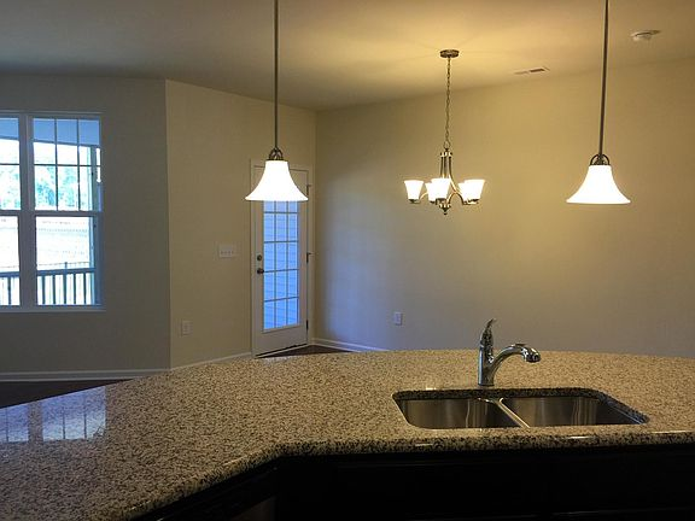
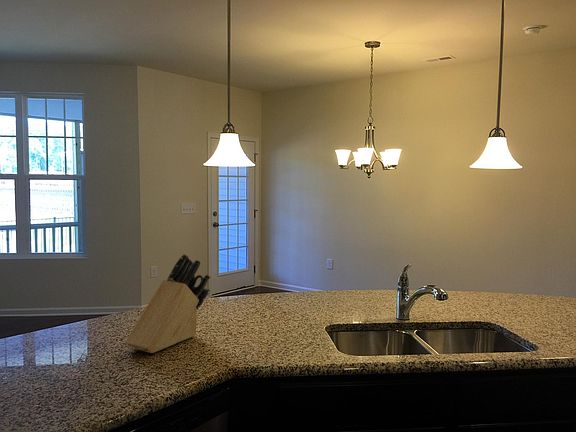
+ knife block (171, 299)
